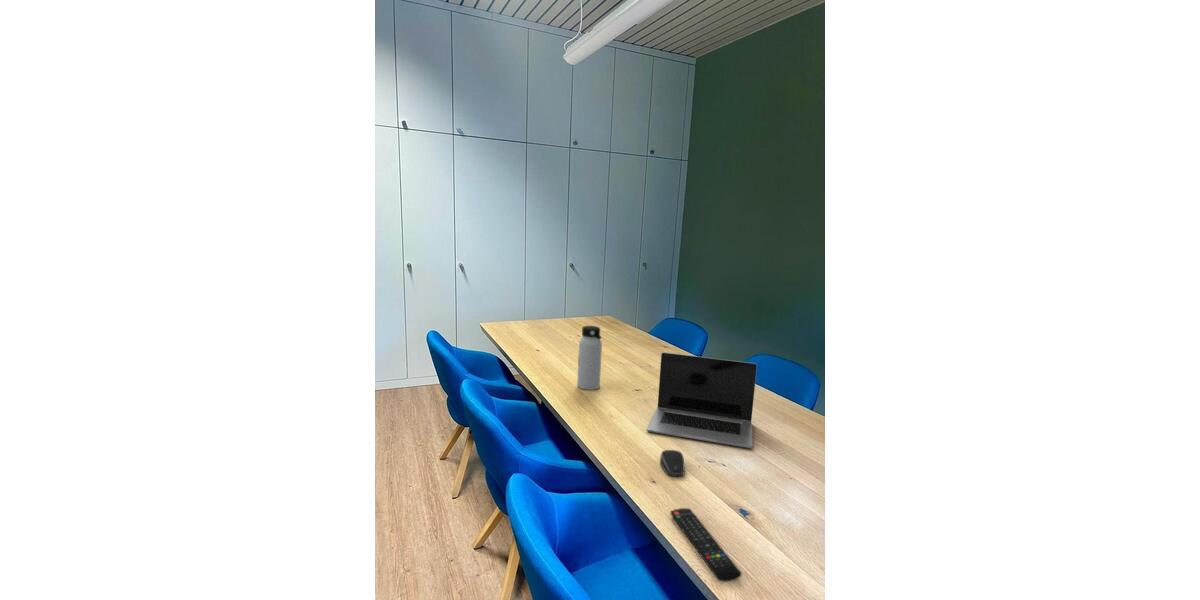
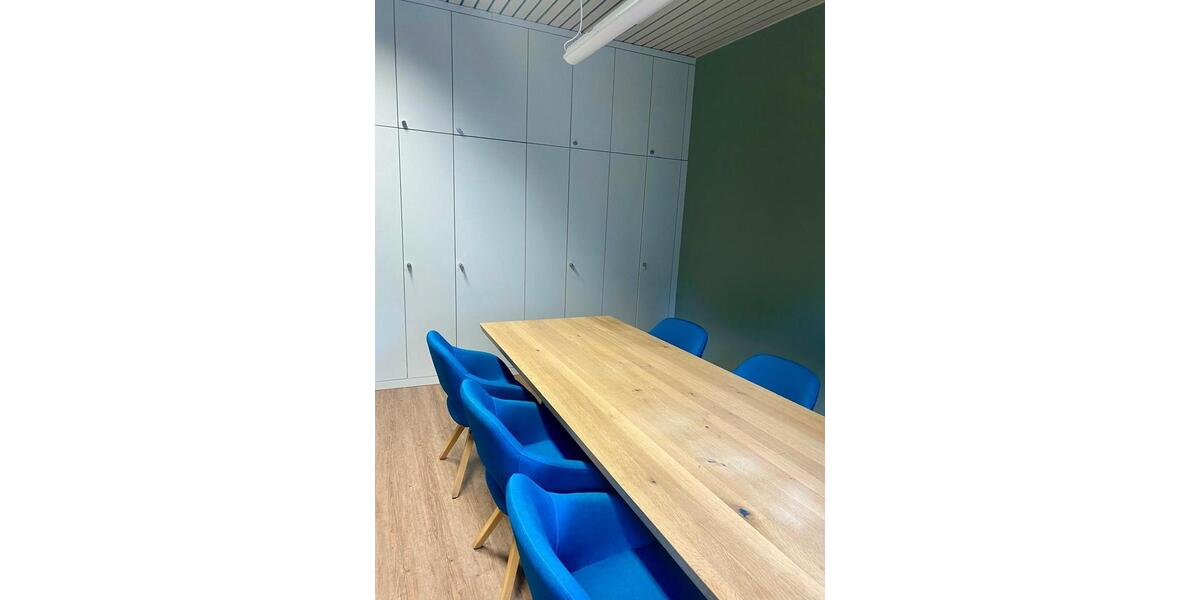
- remote control (701, 541)
- computer mouse (672, 460)
- laptop (703, 396)
- water bottle (589, 357)
